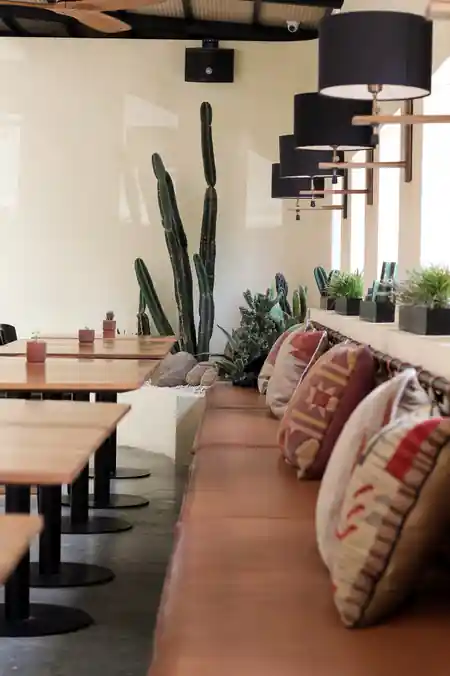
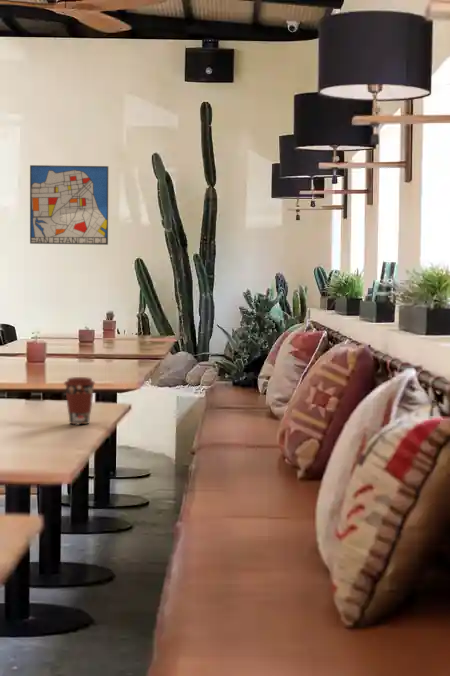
+ wall art (69, 205)
+ coffee cup (79, 400)
